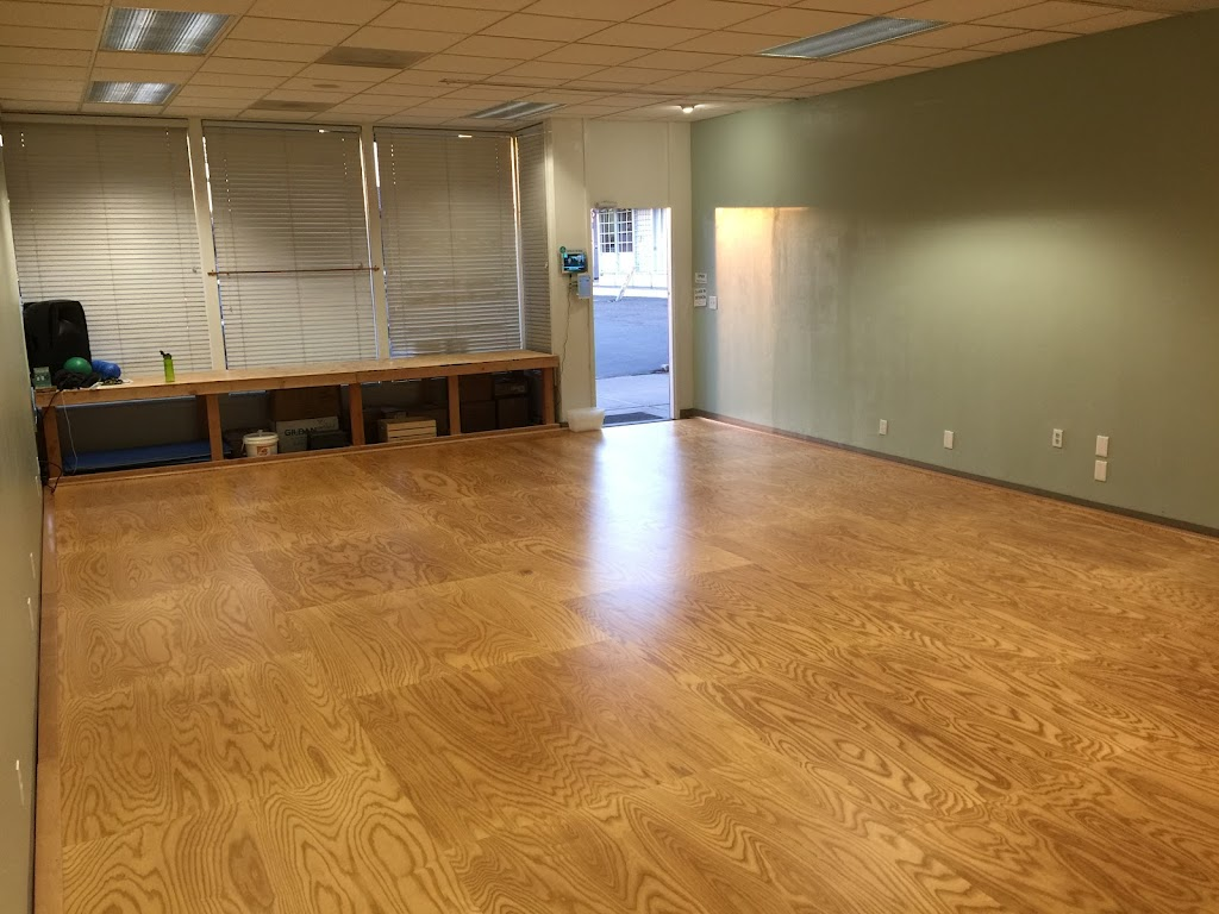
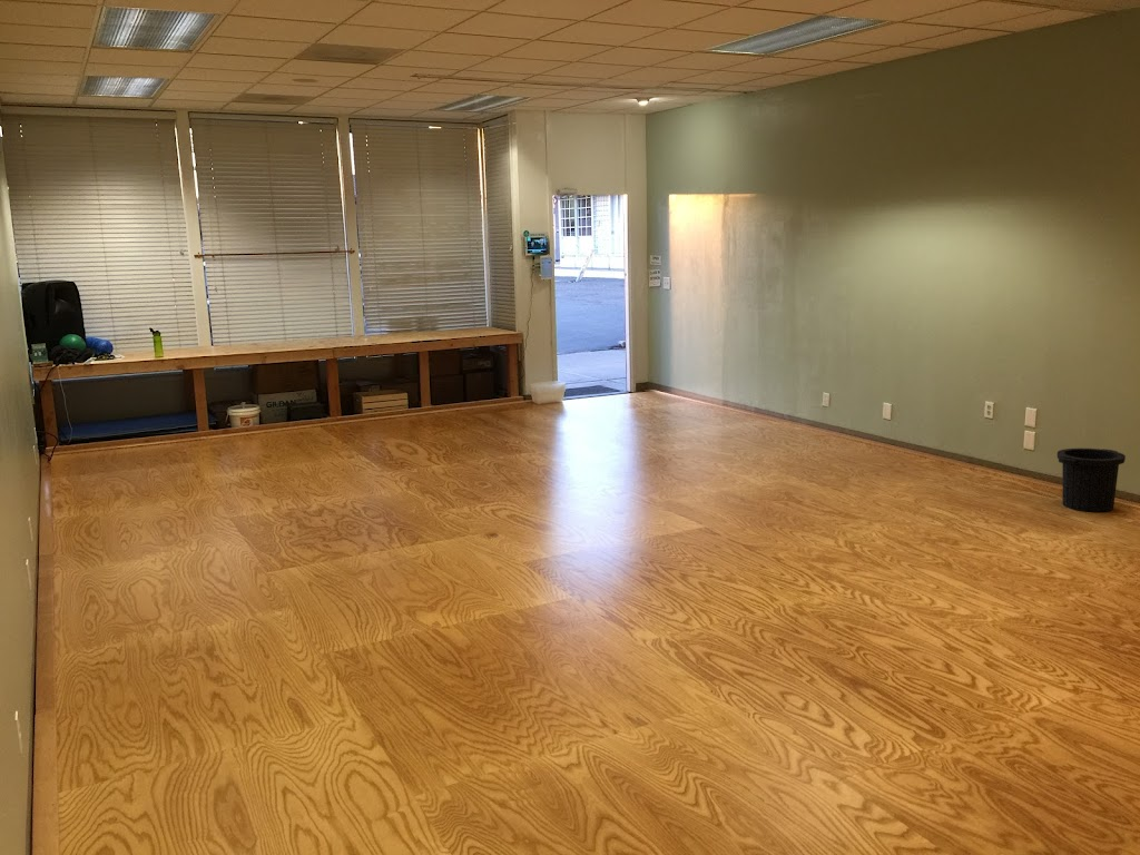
+ trash can (1089, 480)
